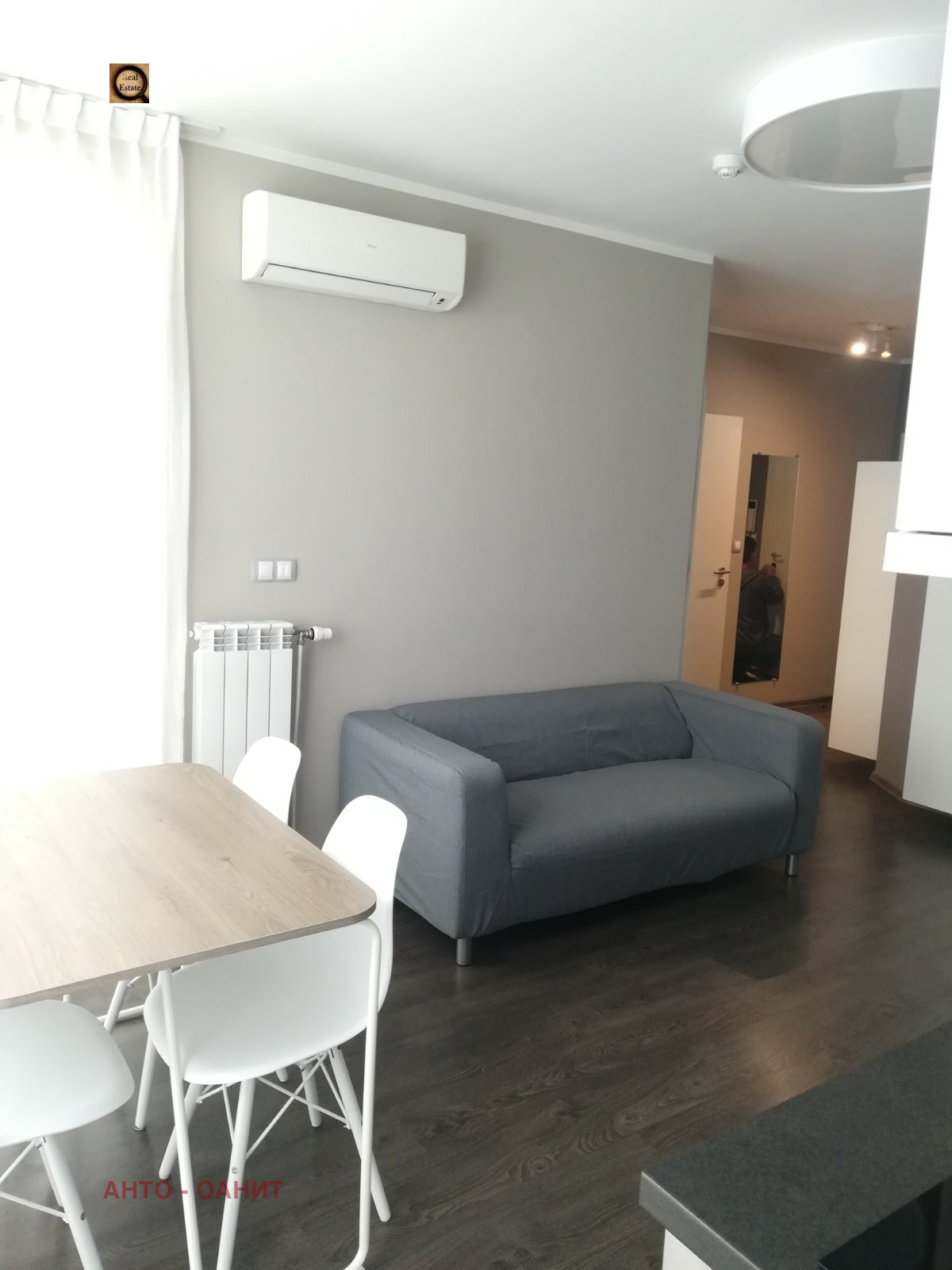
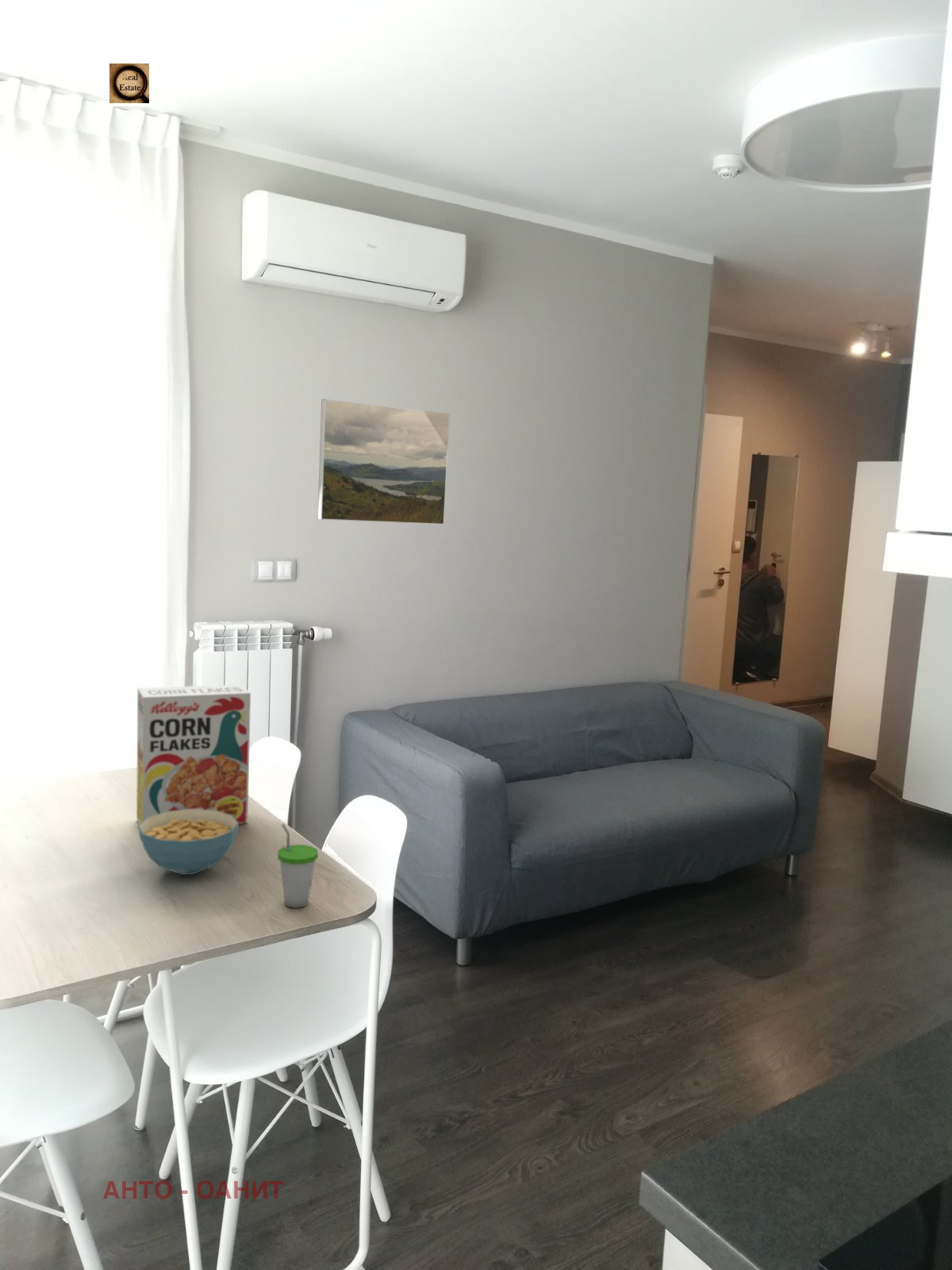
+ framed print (386, 464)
+ cereal bowl (188, 847)
+ cup (297, 865)
+ cereal box (193, 756)
